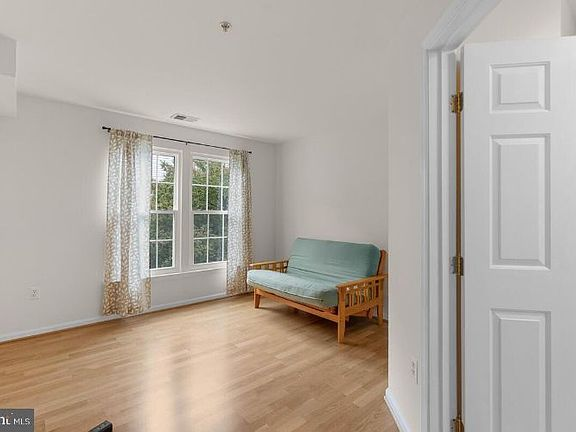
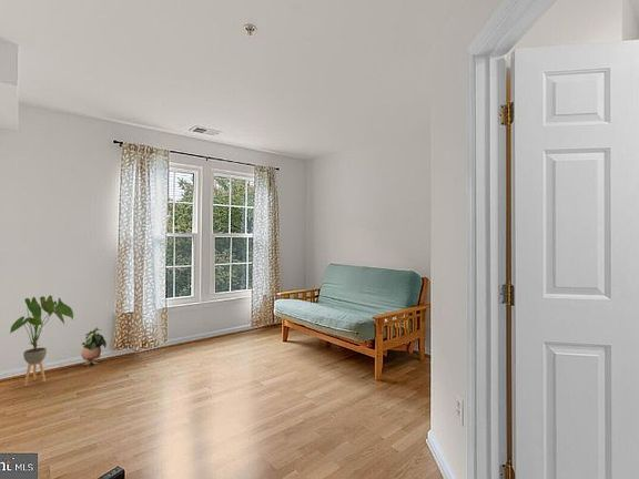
+ potted plant (93, 346)
+ house plant (38, 337)
